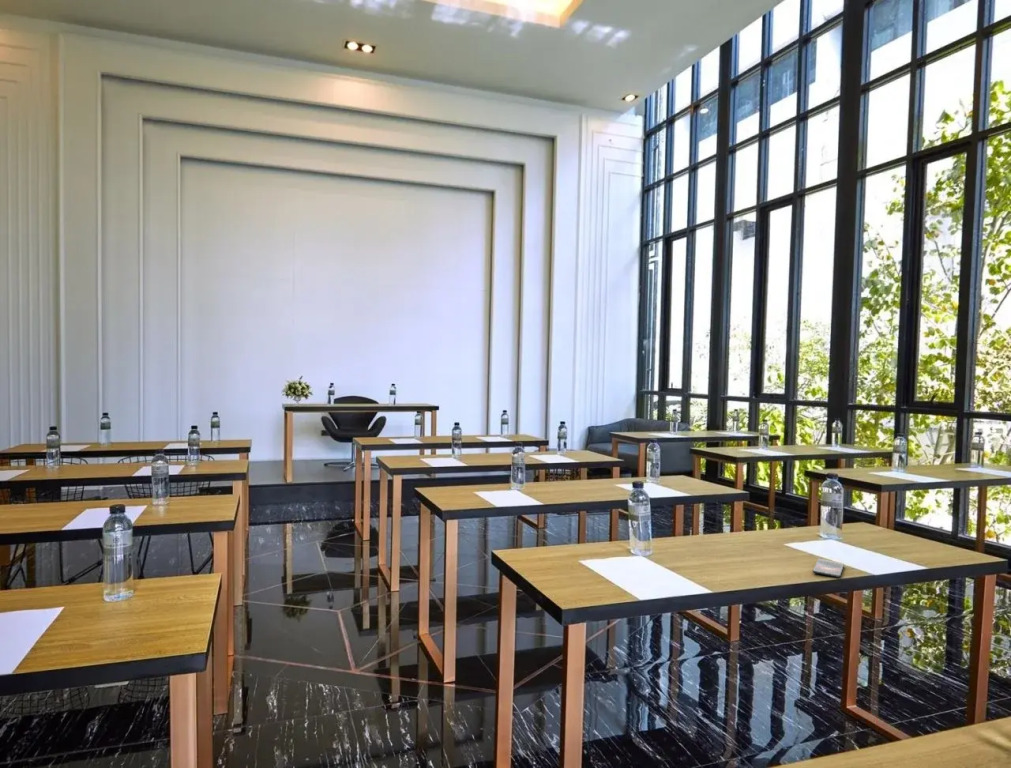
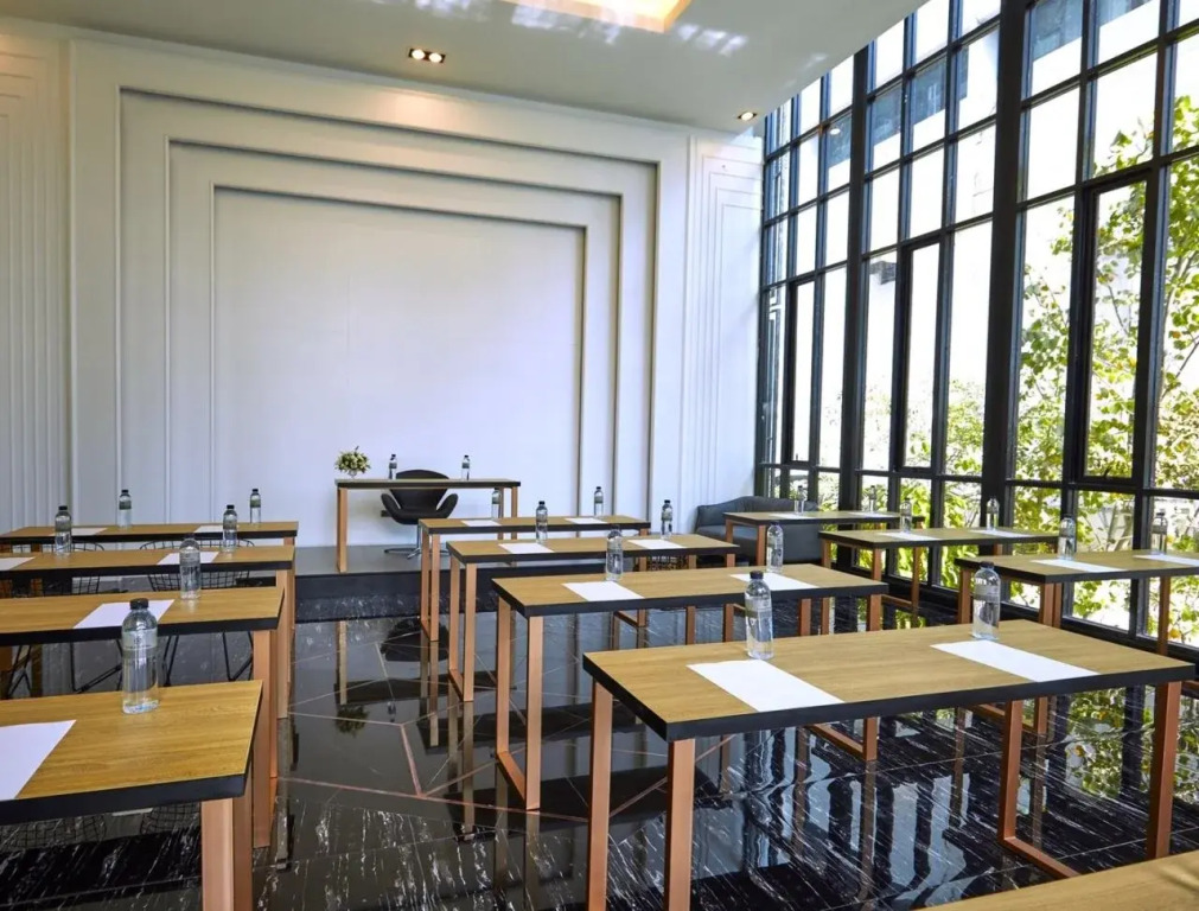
- smartphone (828, 567)
